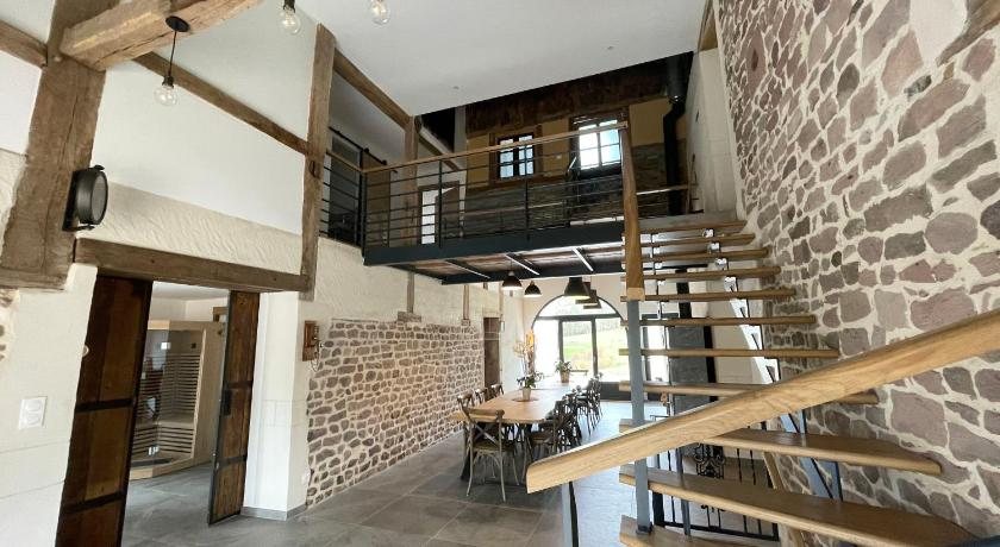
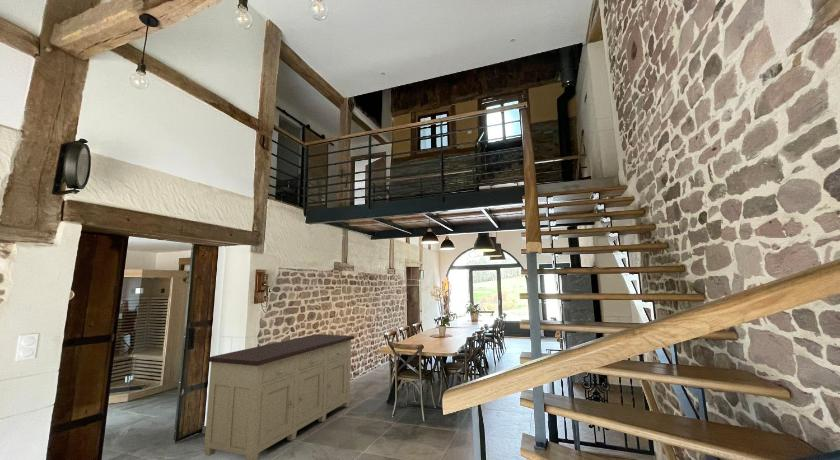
+ sideboard (291, 384)
